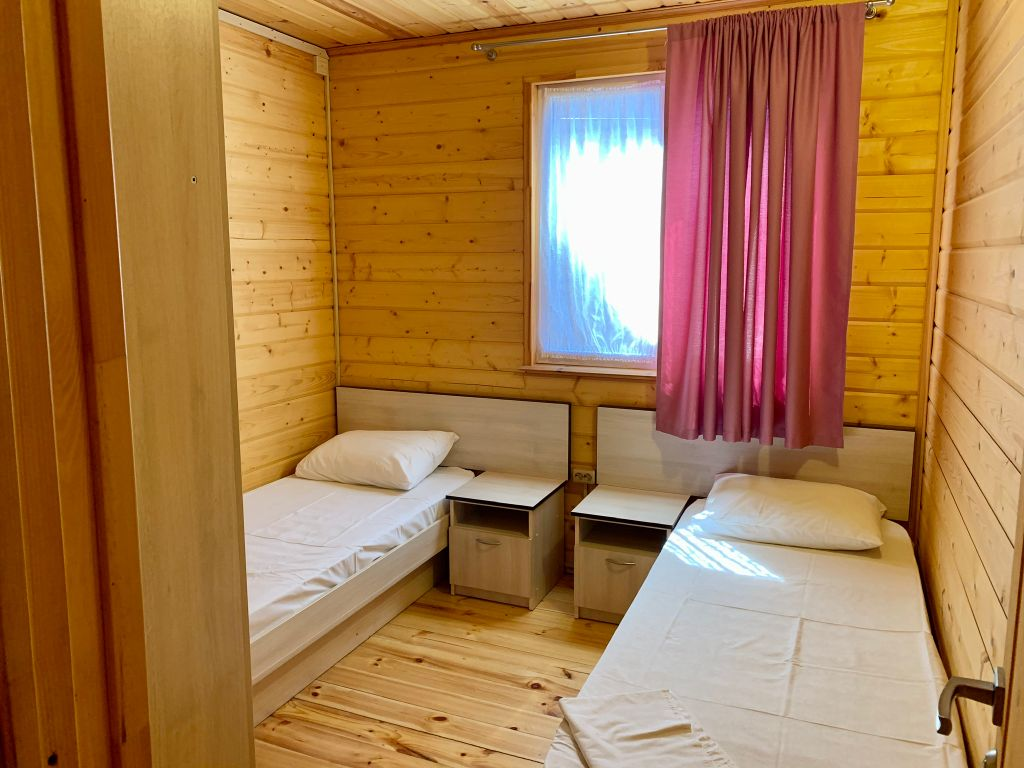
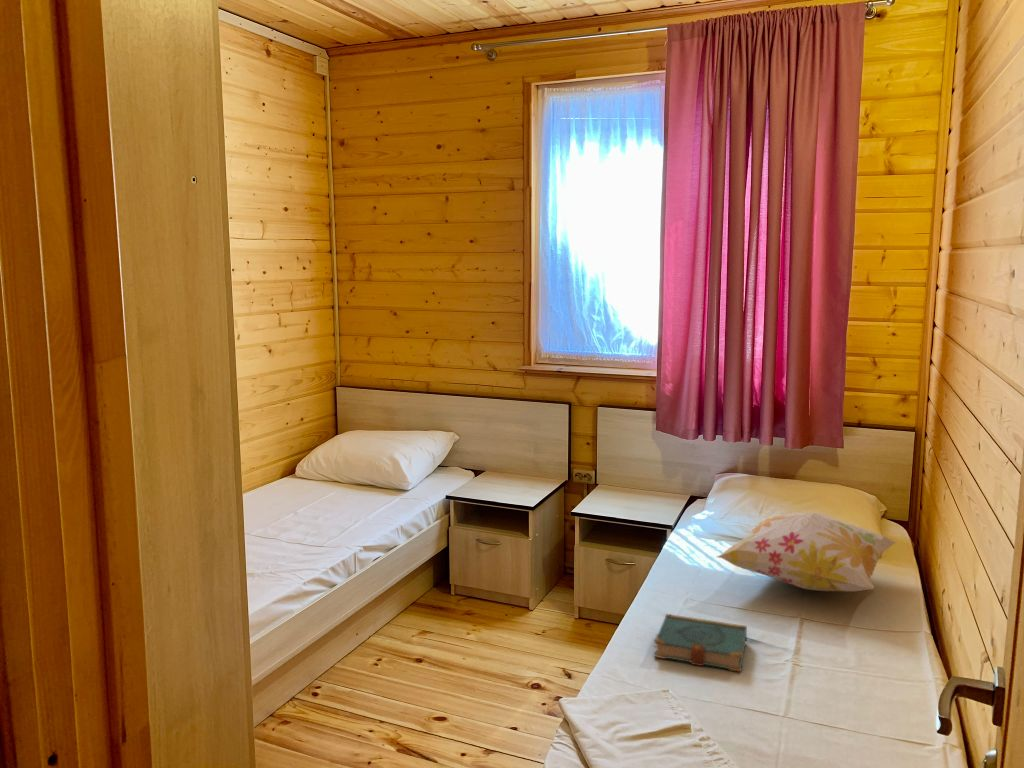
+ book (699, 640)
+ decorative pillow (809, 549)
